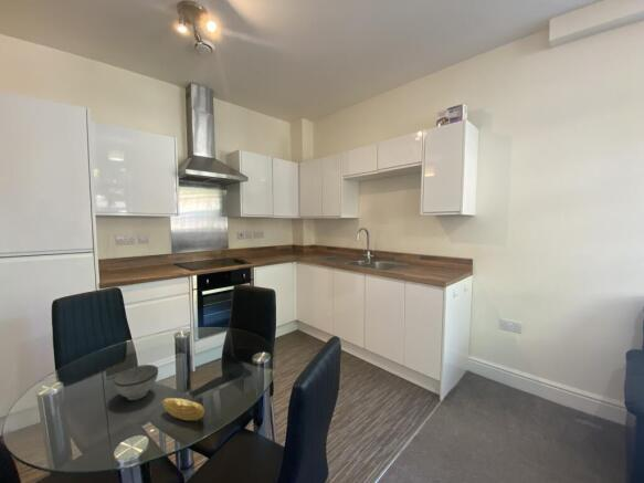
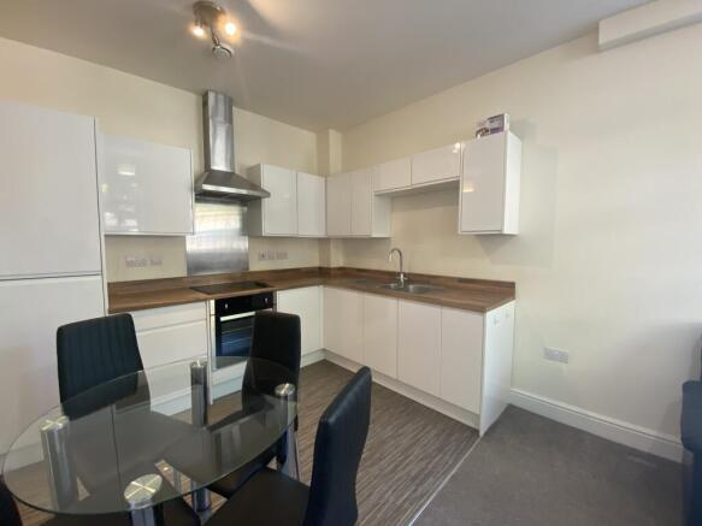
- bowl (137, 384)
- banana (183, 409)
